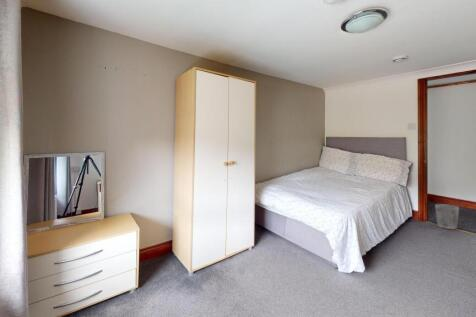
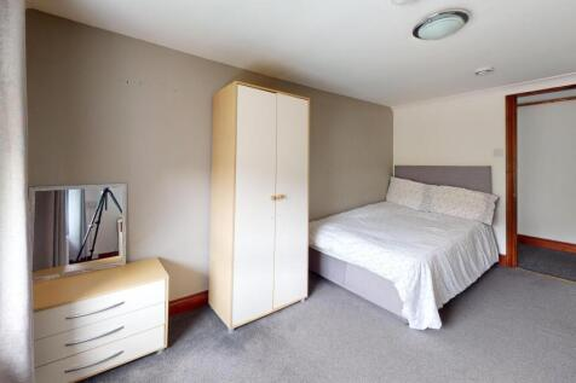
- wastebasket (446, 216)
